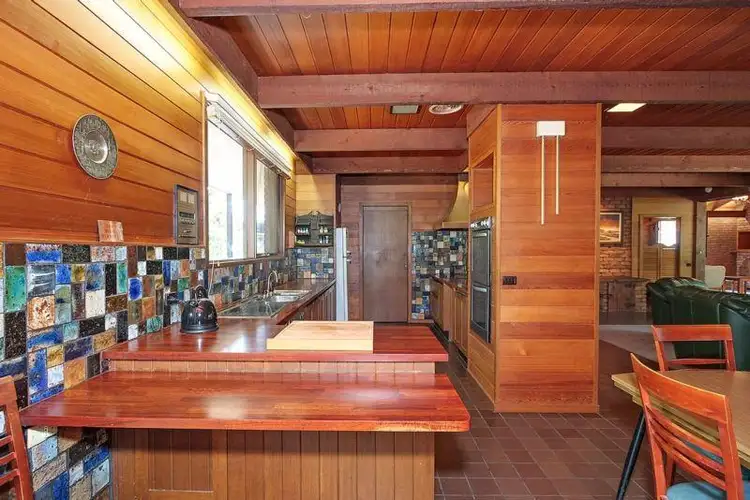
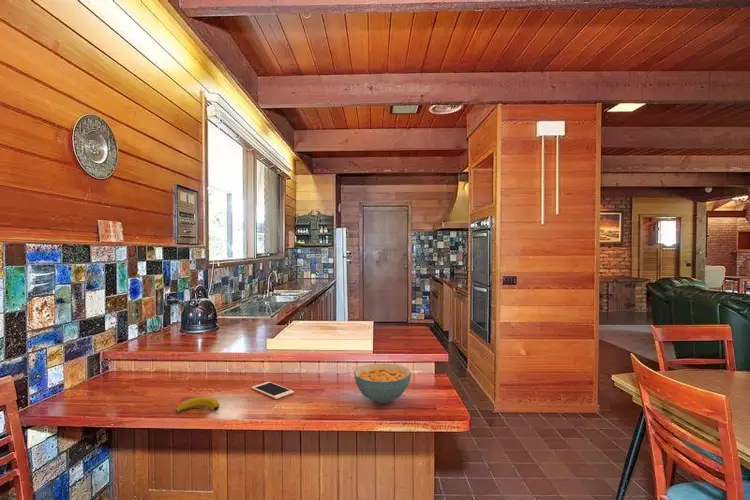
+ banana (199, 404)
+ cell phone (272, 389)
+ cereal bowl (382, 386)
